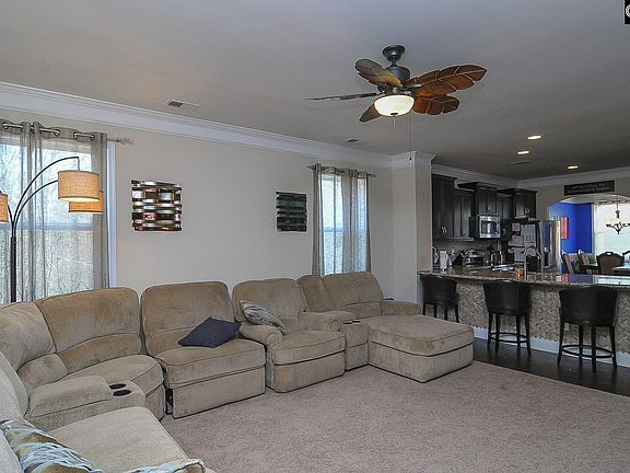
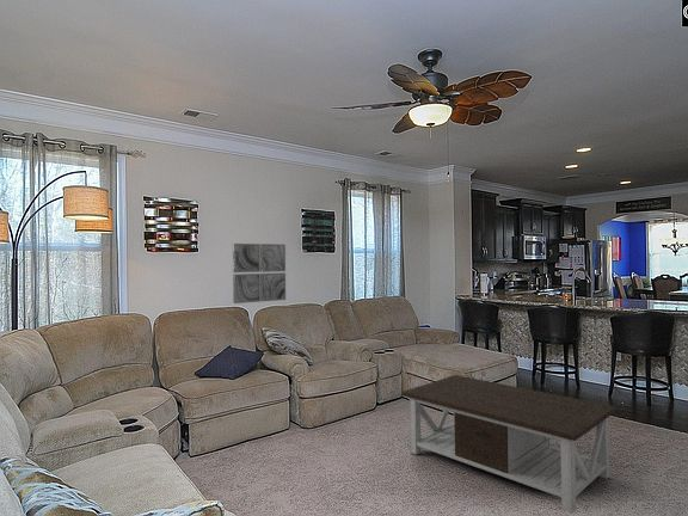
+ coffee table (503, 430)
+ wall art (259, 271)
